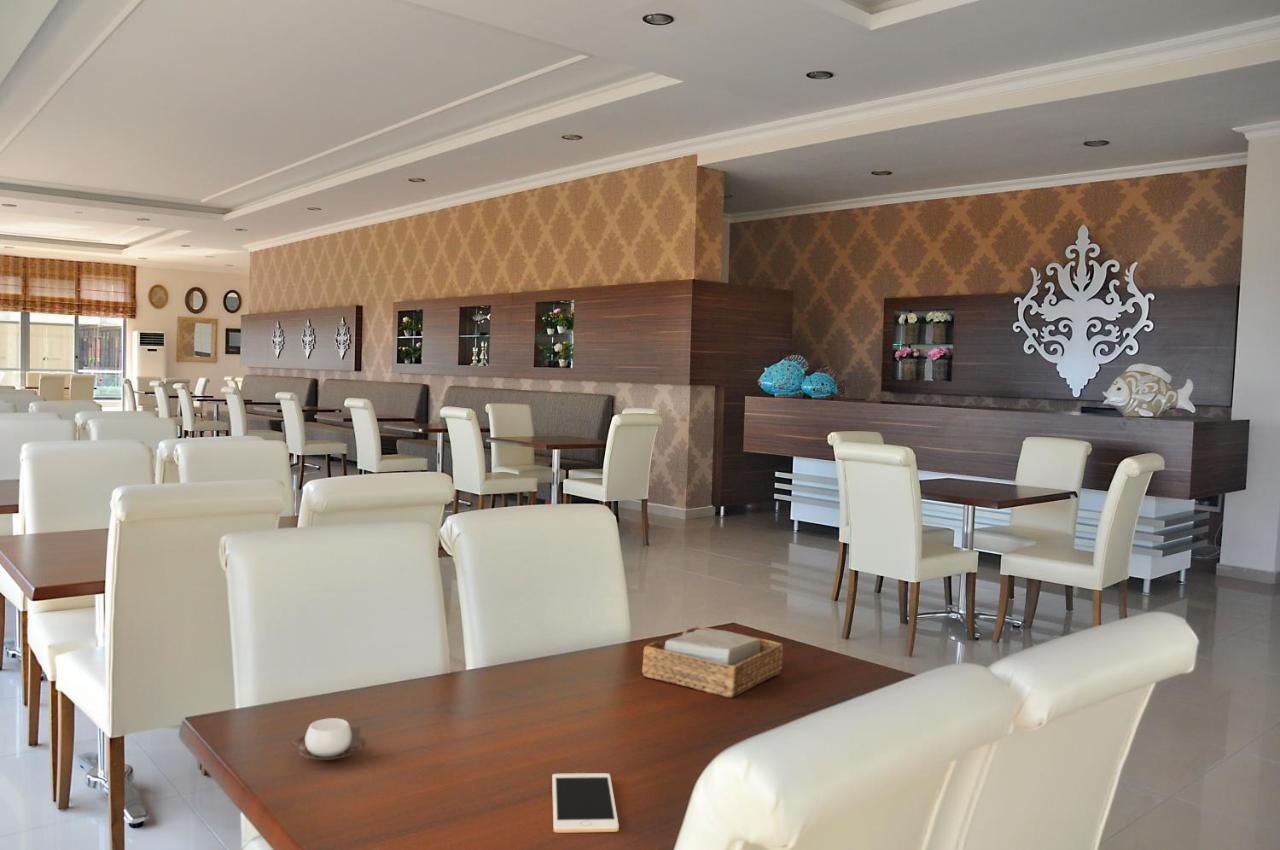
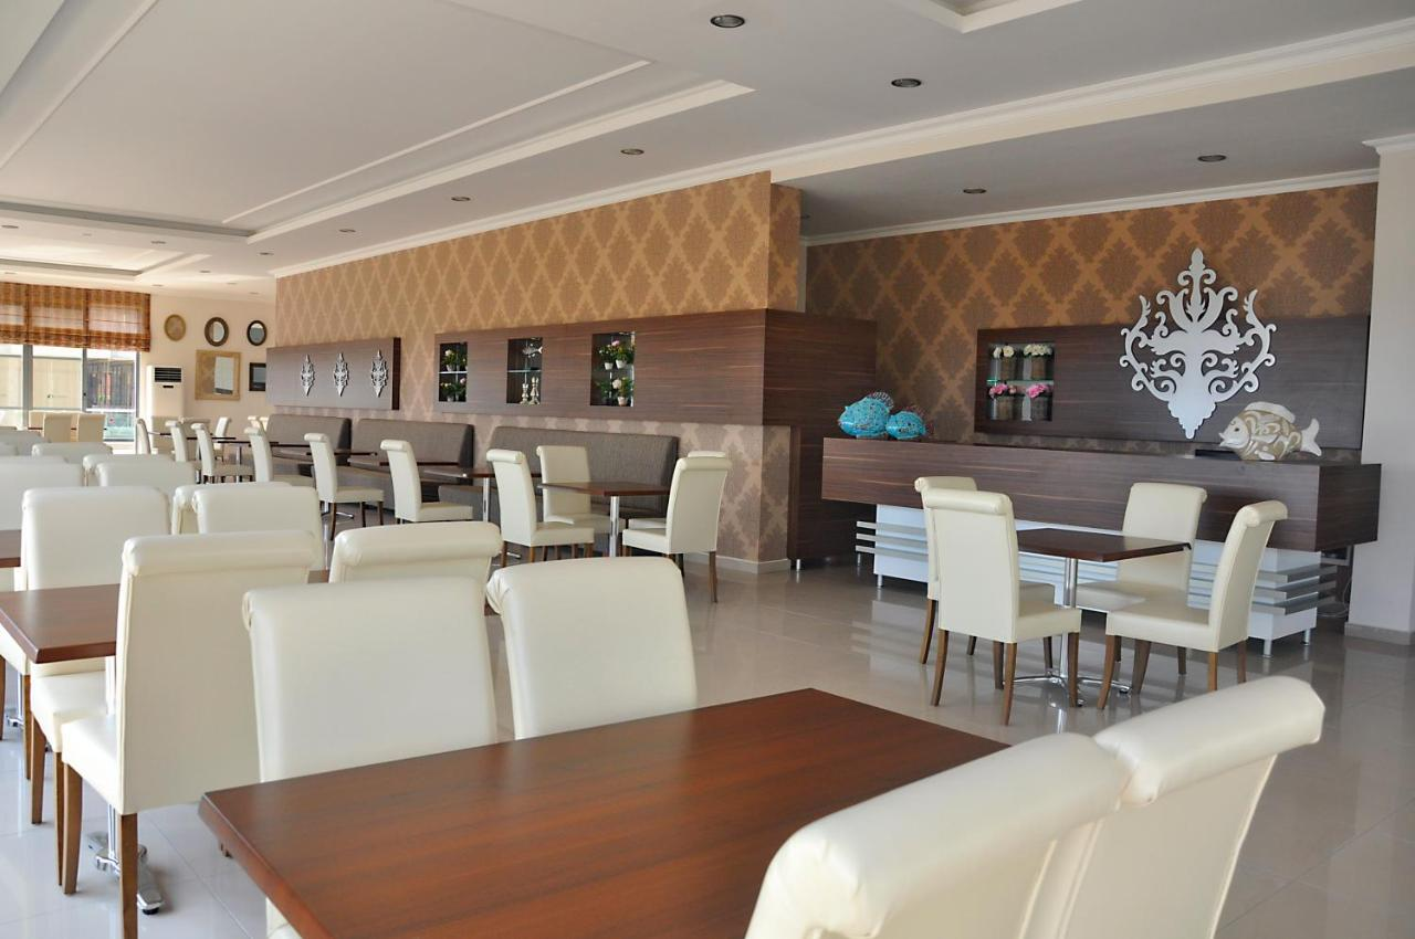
- cup (328, 740)
- napkin holder (714, 655)
- cell phone (583, 801)
